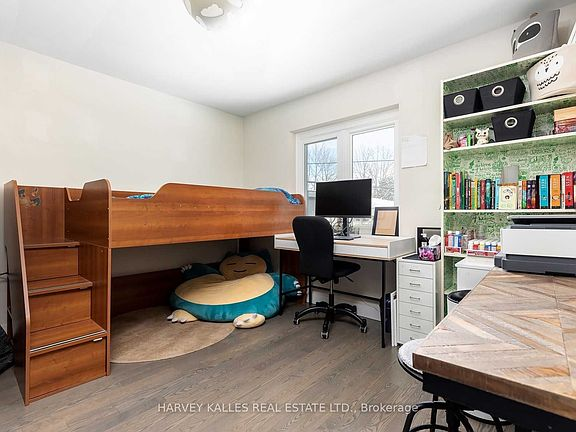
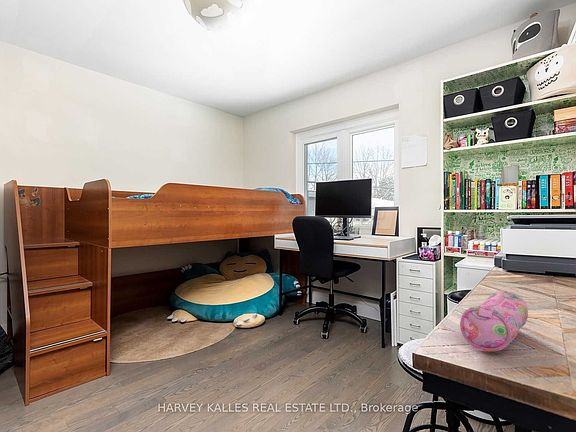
+ pencil case (496, 317)
